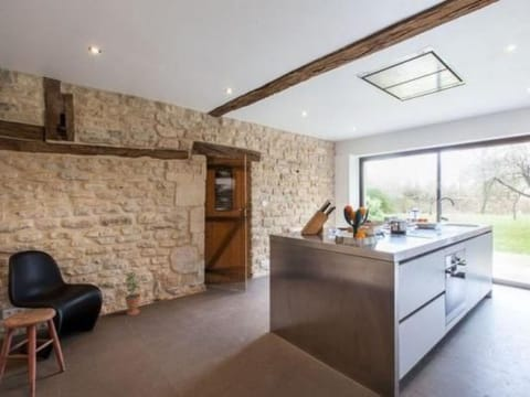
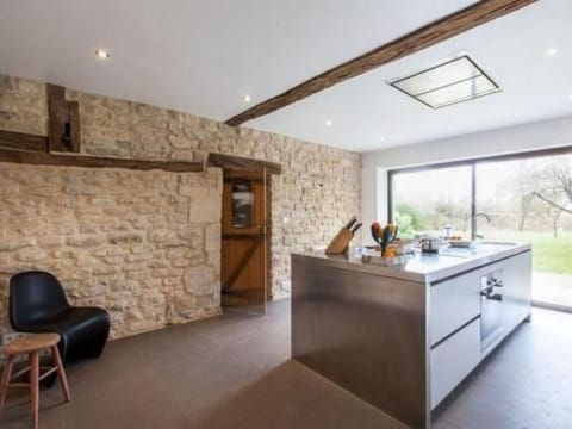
- potted plant (130, 292)
